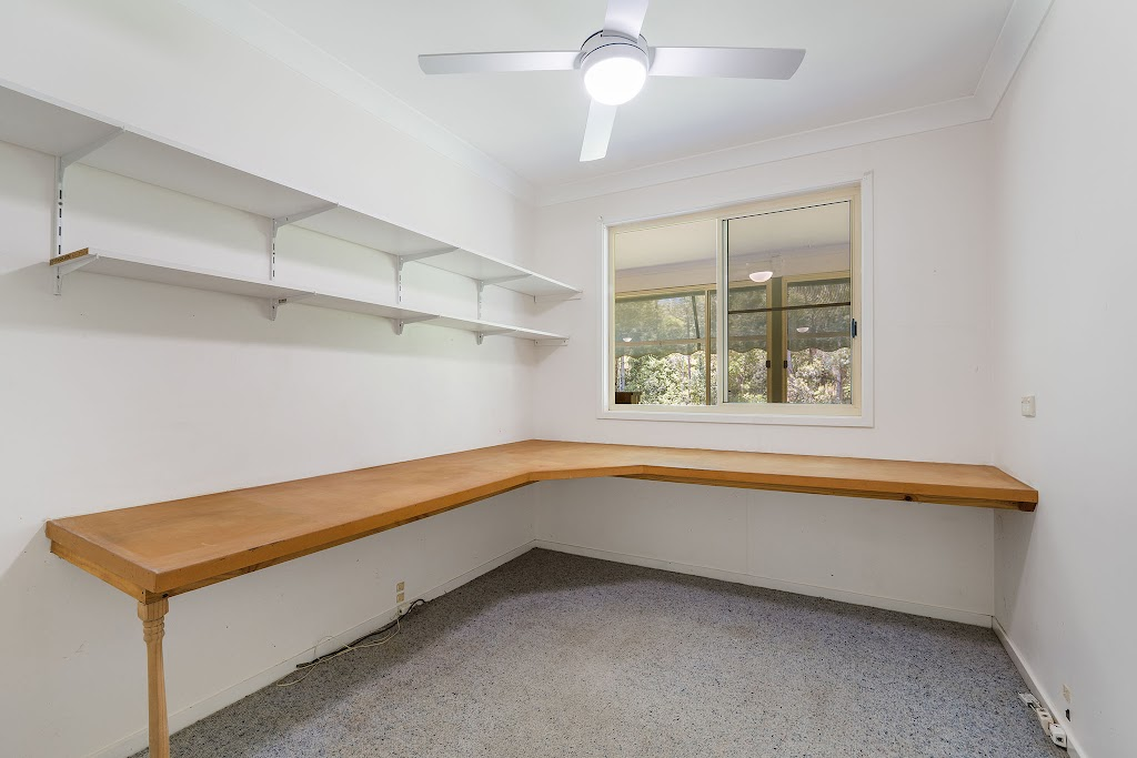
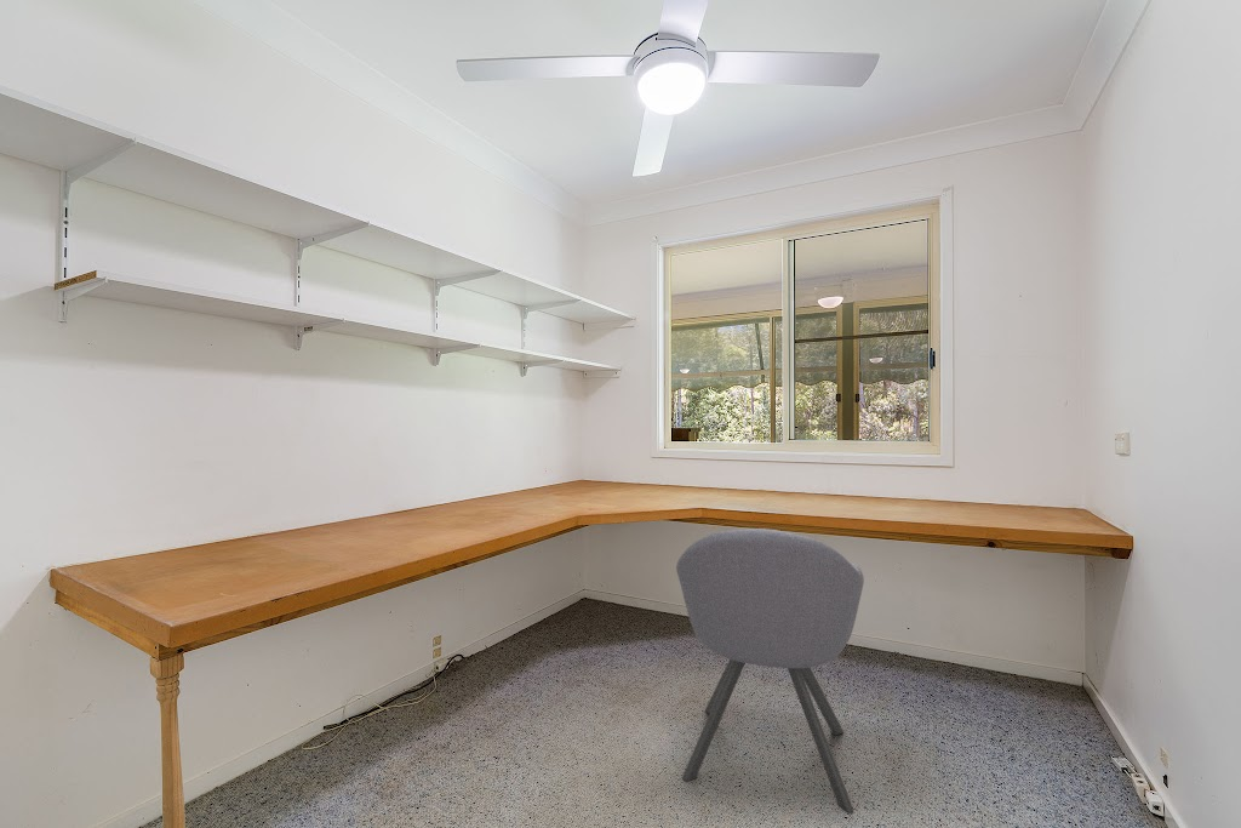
+ chair (767, 638)
